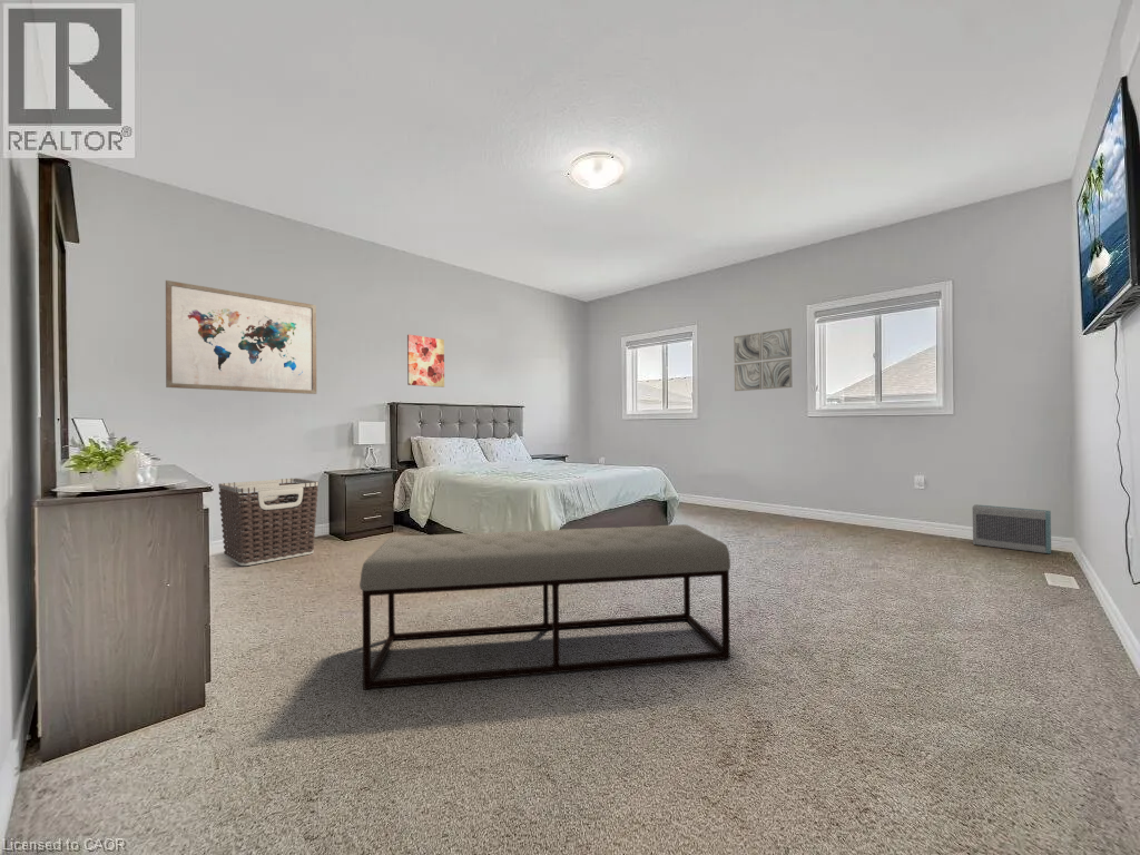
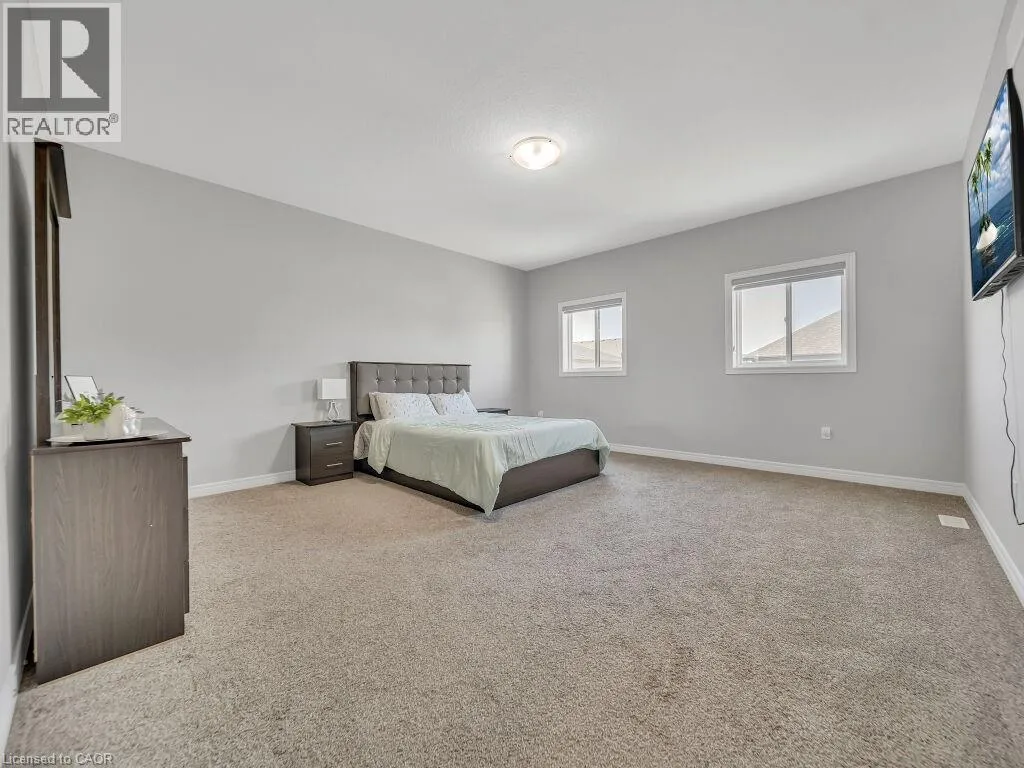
- wall art (426, 361)
- wall art (760, 360)
- bench (547, 592)
- wall art (247, 342)
- air purifier (1010, 528)
- clothes hamper (269, 518)
